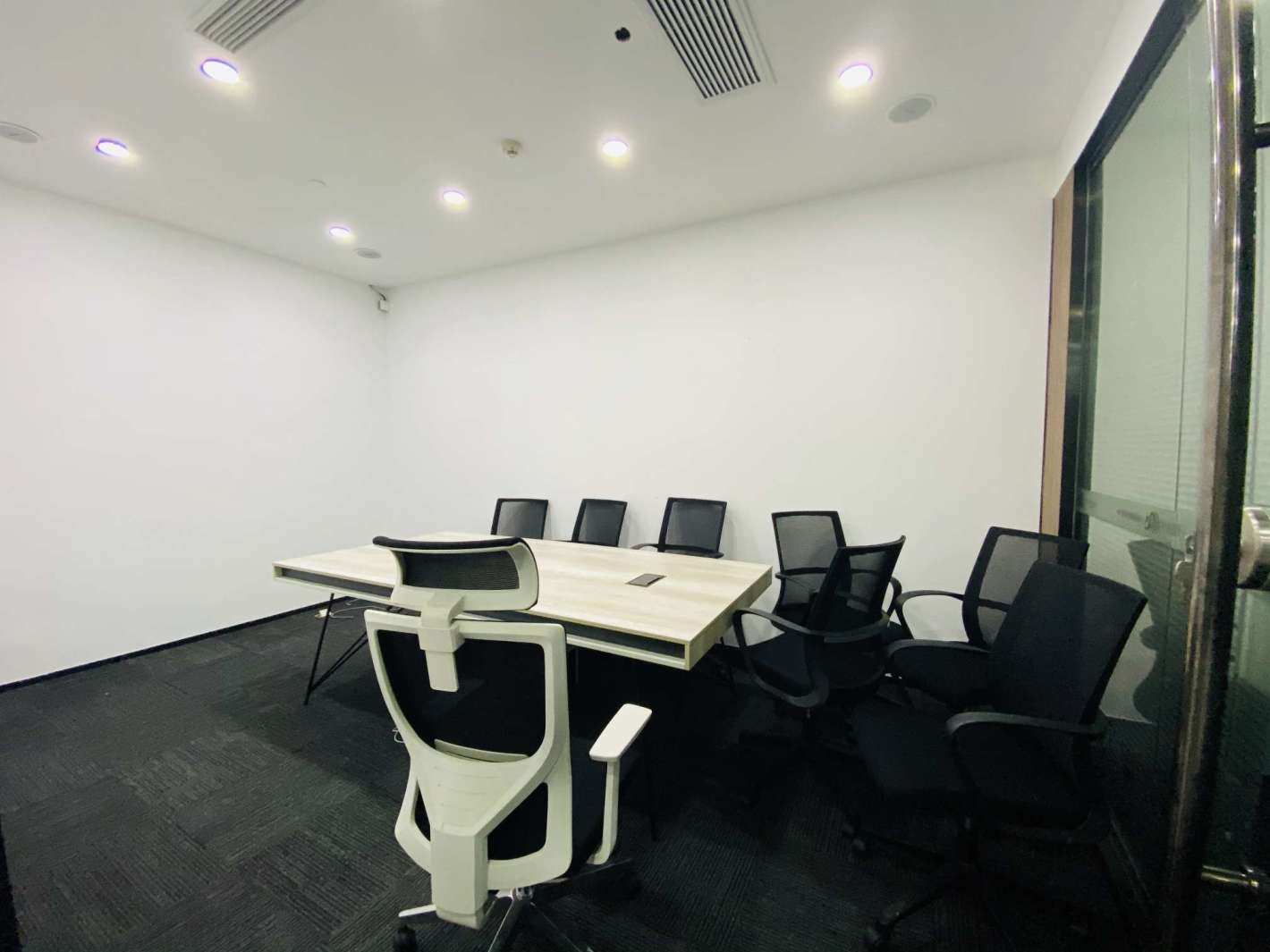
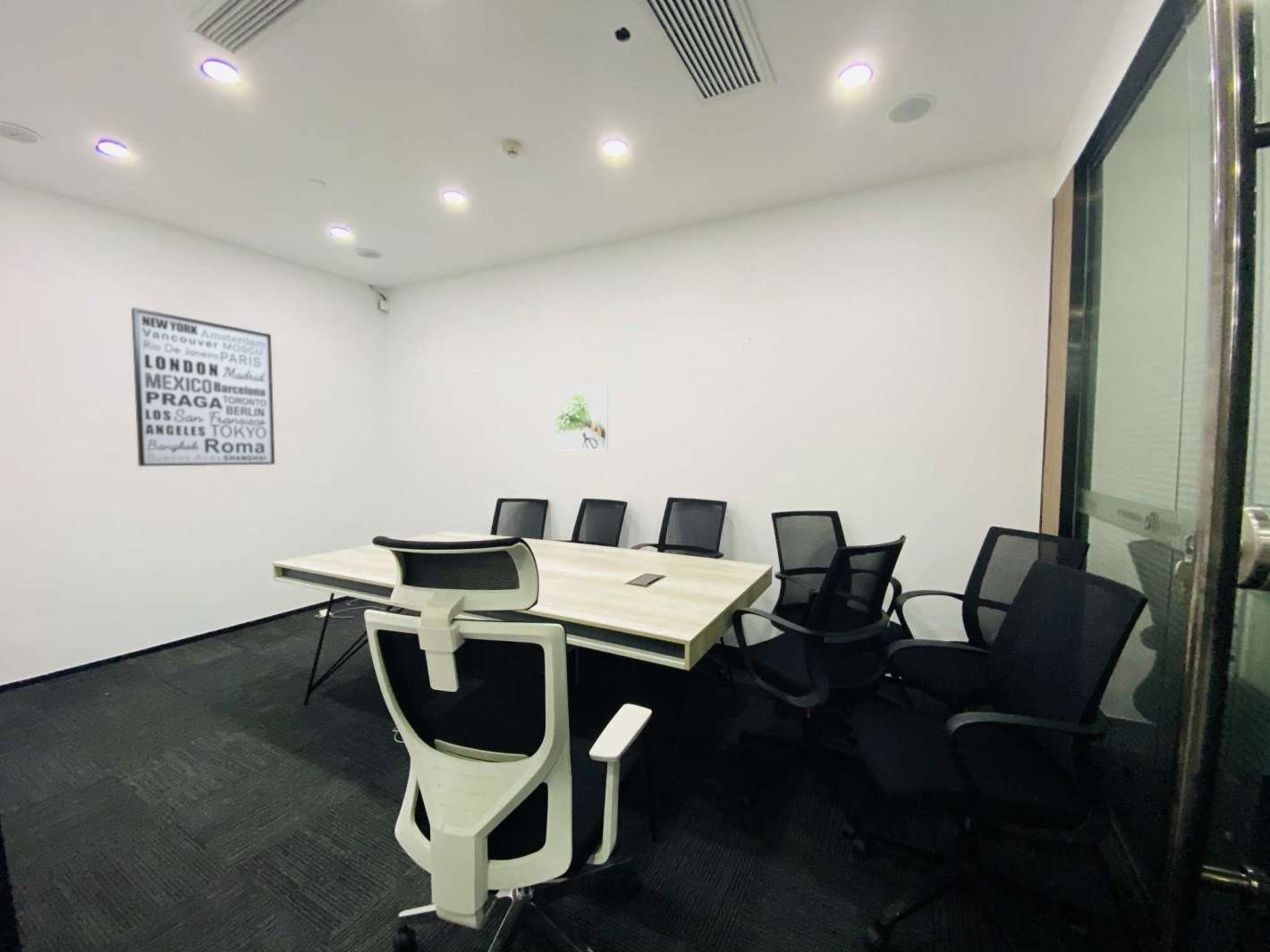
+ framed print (580, 418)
+ wall art (210, 394)
